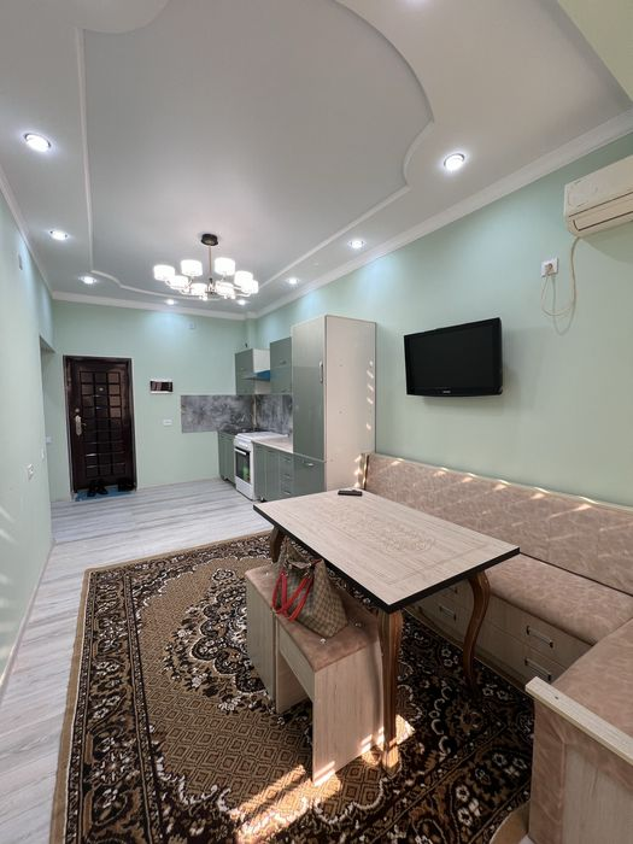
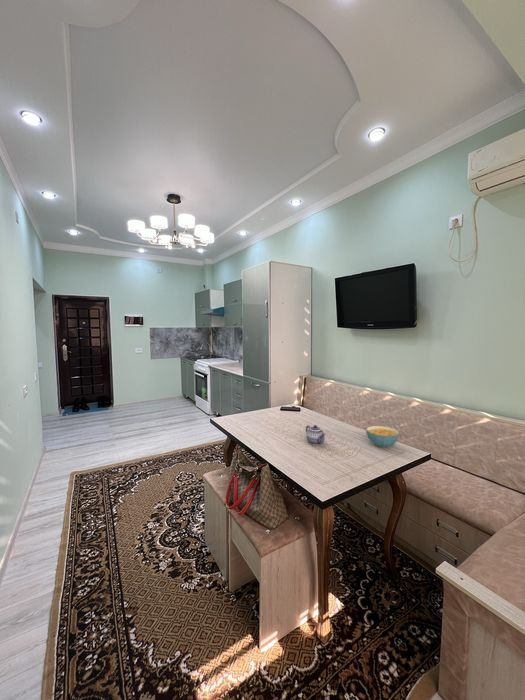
+ cereal bowl (382, 438)
+ teapot (315, 434)
